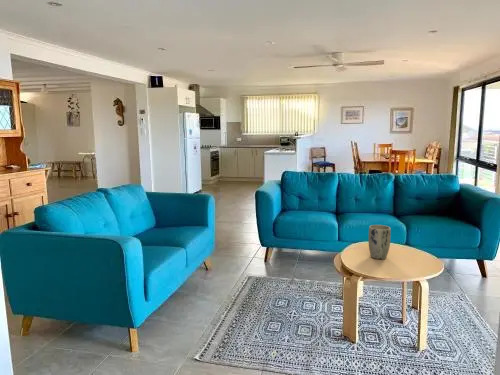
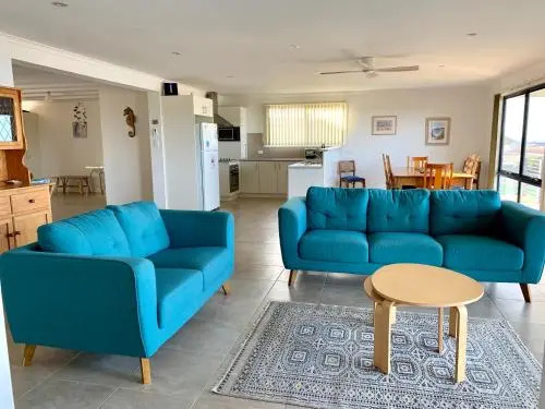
- plant pot (379, 242)
